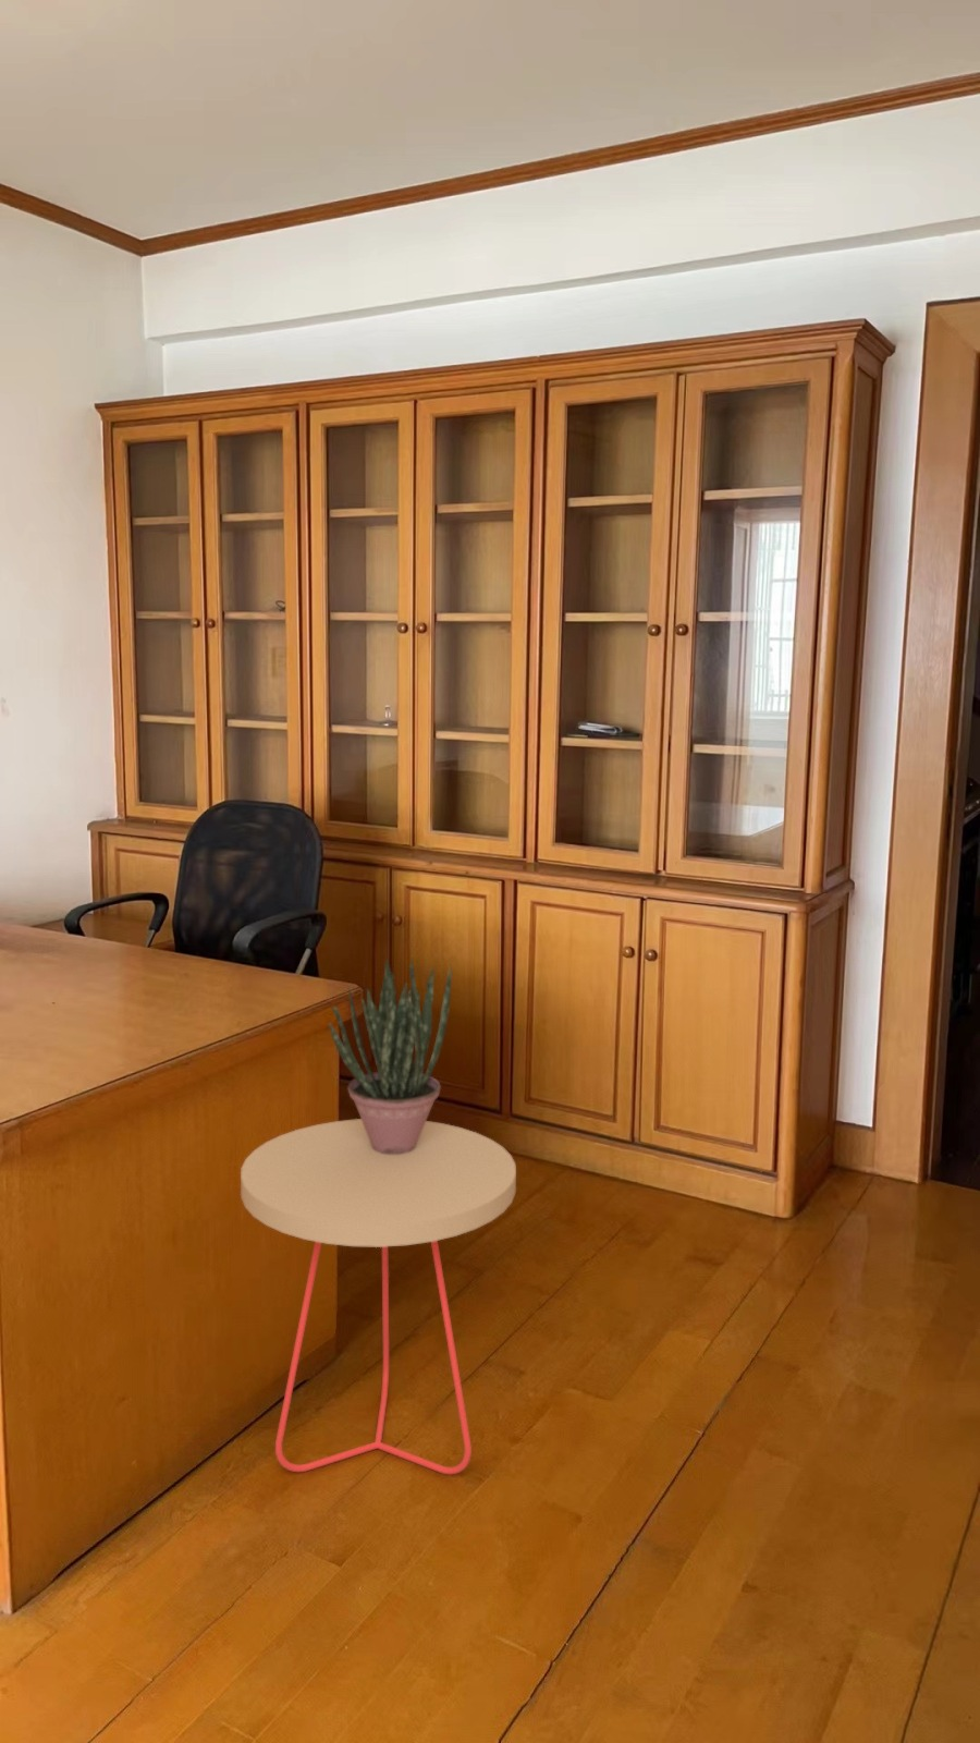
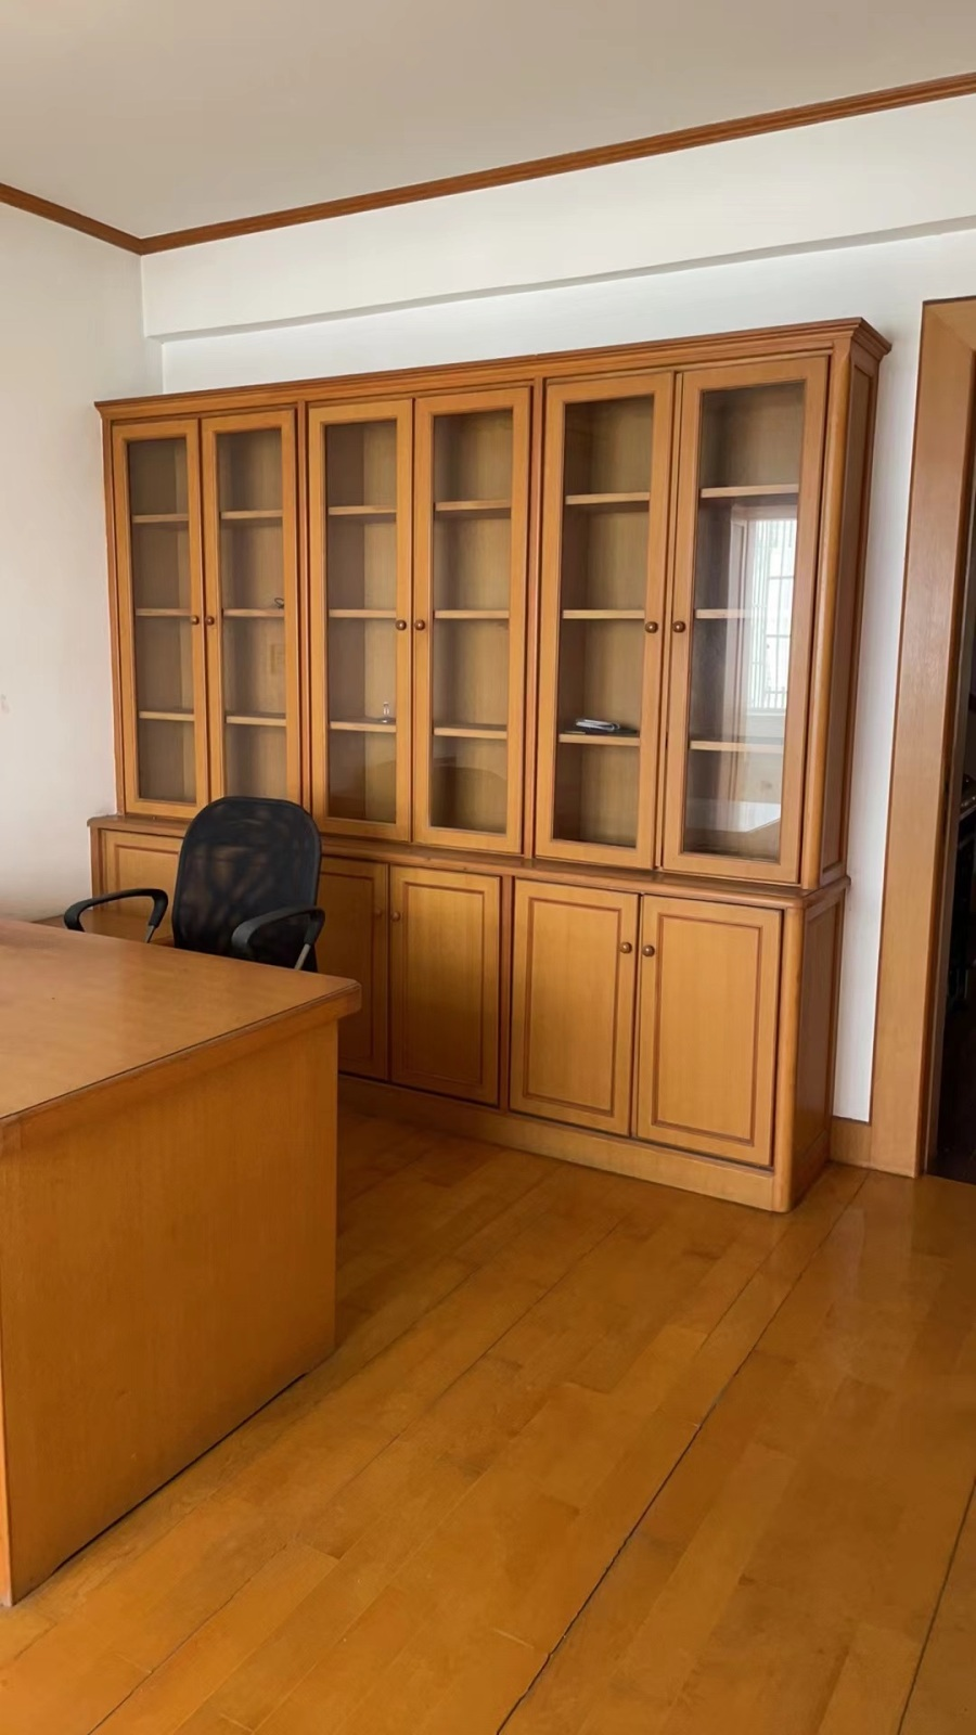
- potted plant (394, 1051)
- side table (382, 1310)
